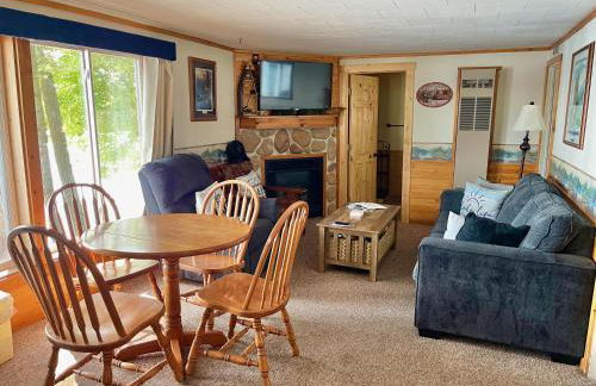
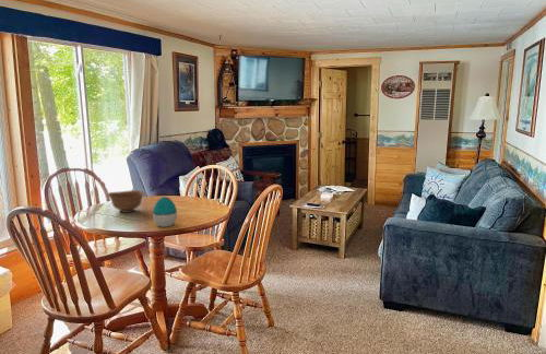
+ decorative egg (165, 211)
+ bowl (127, 202)
